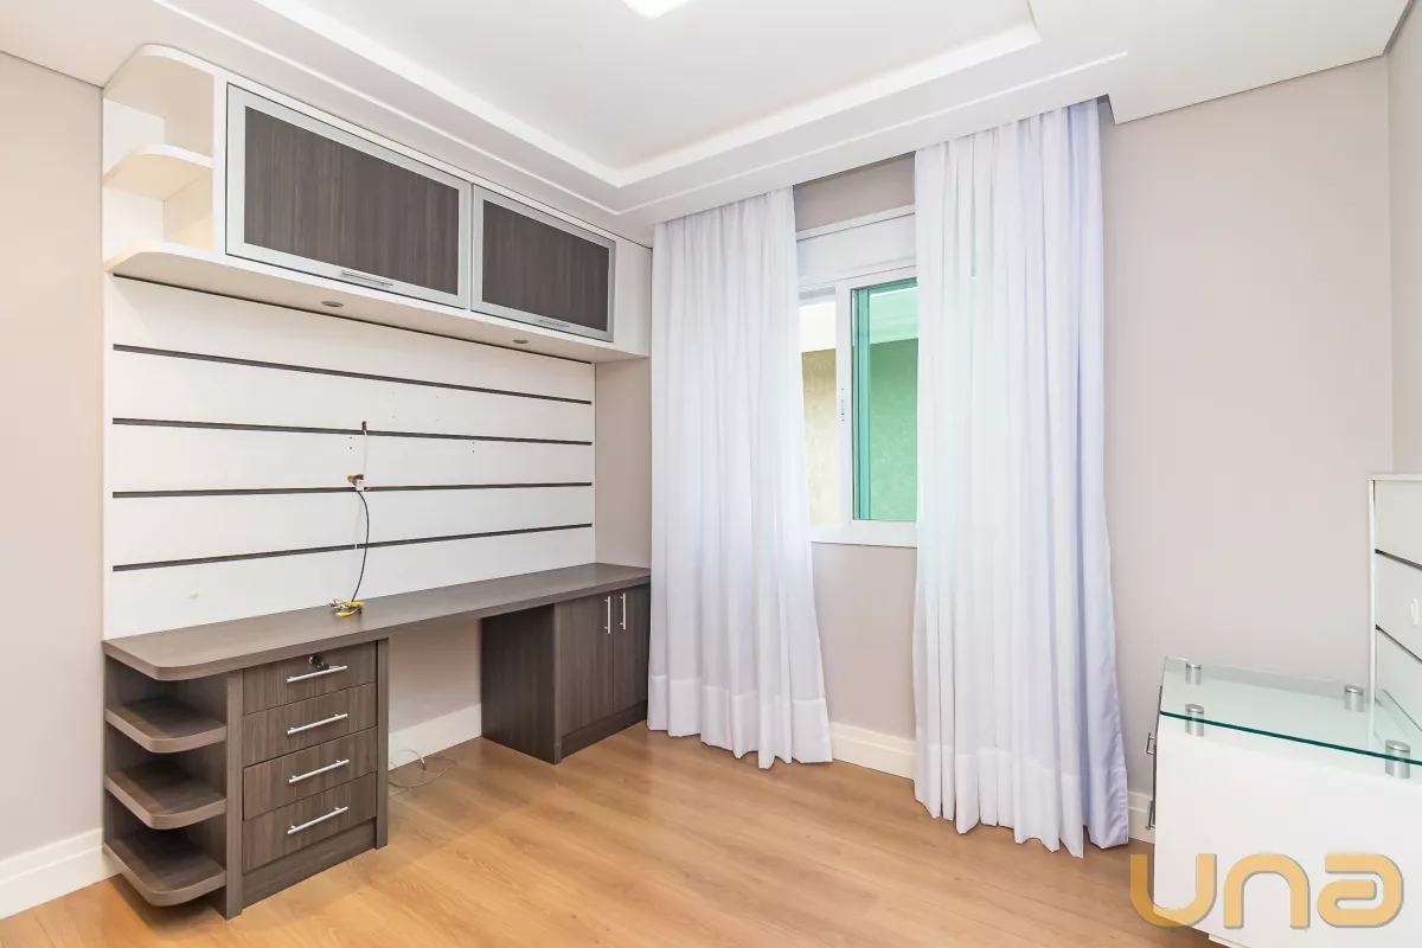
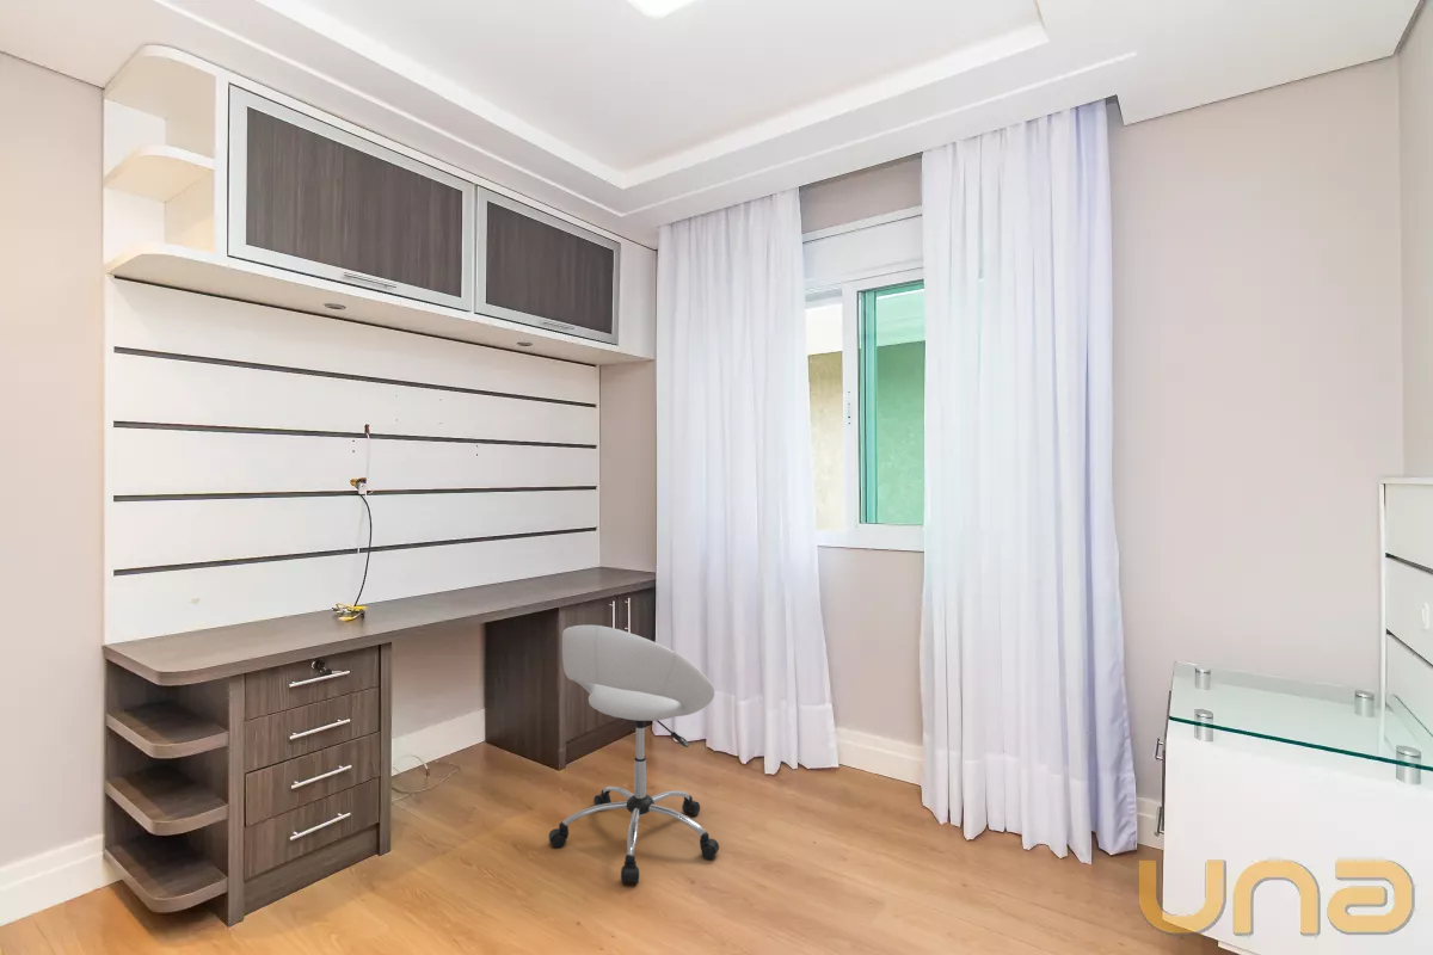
+ chair (640, 726)
